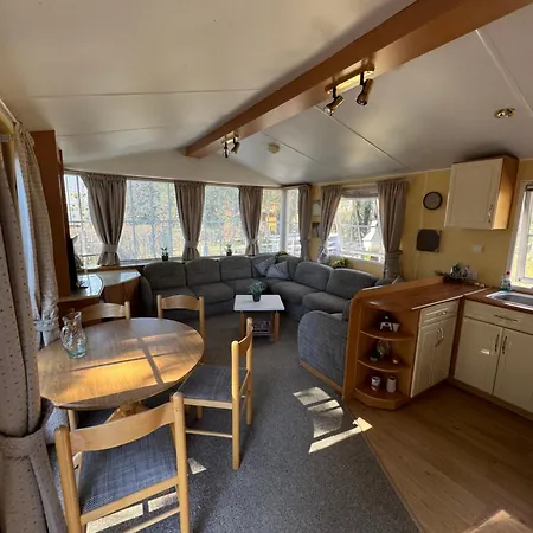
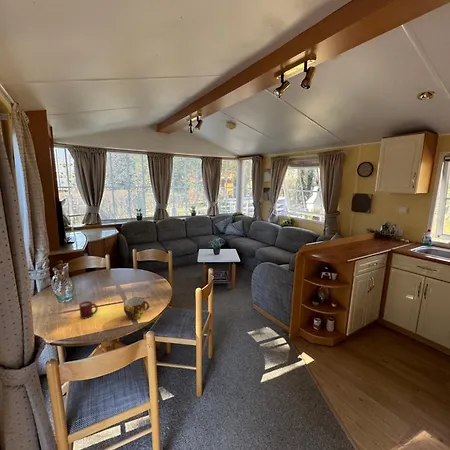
+ cup (88, 309)
+ cup (136, 308)
